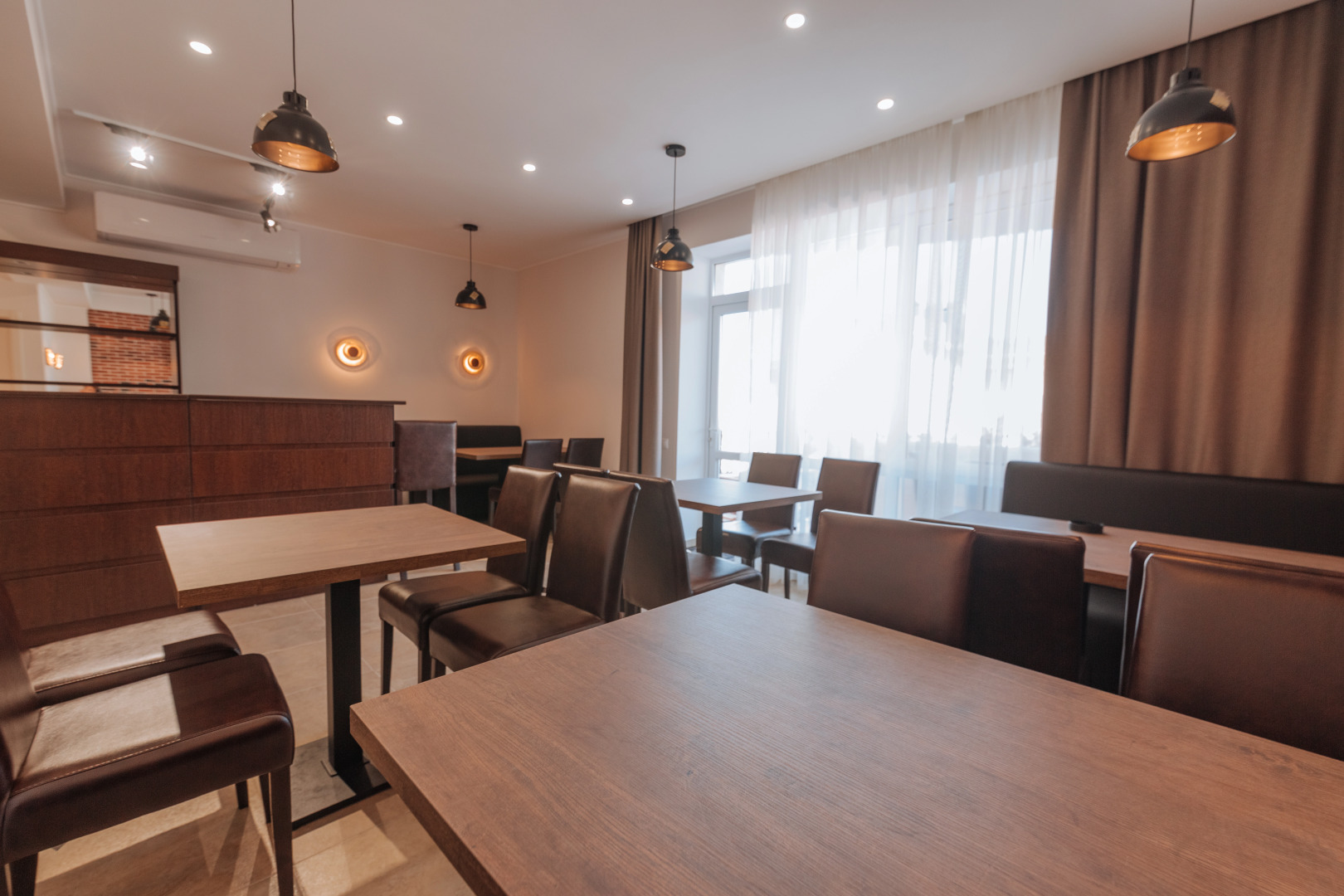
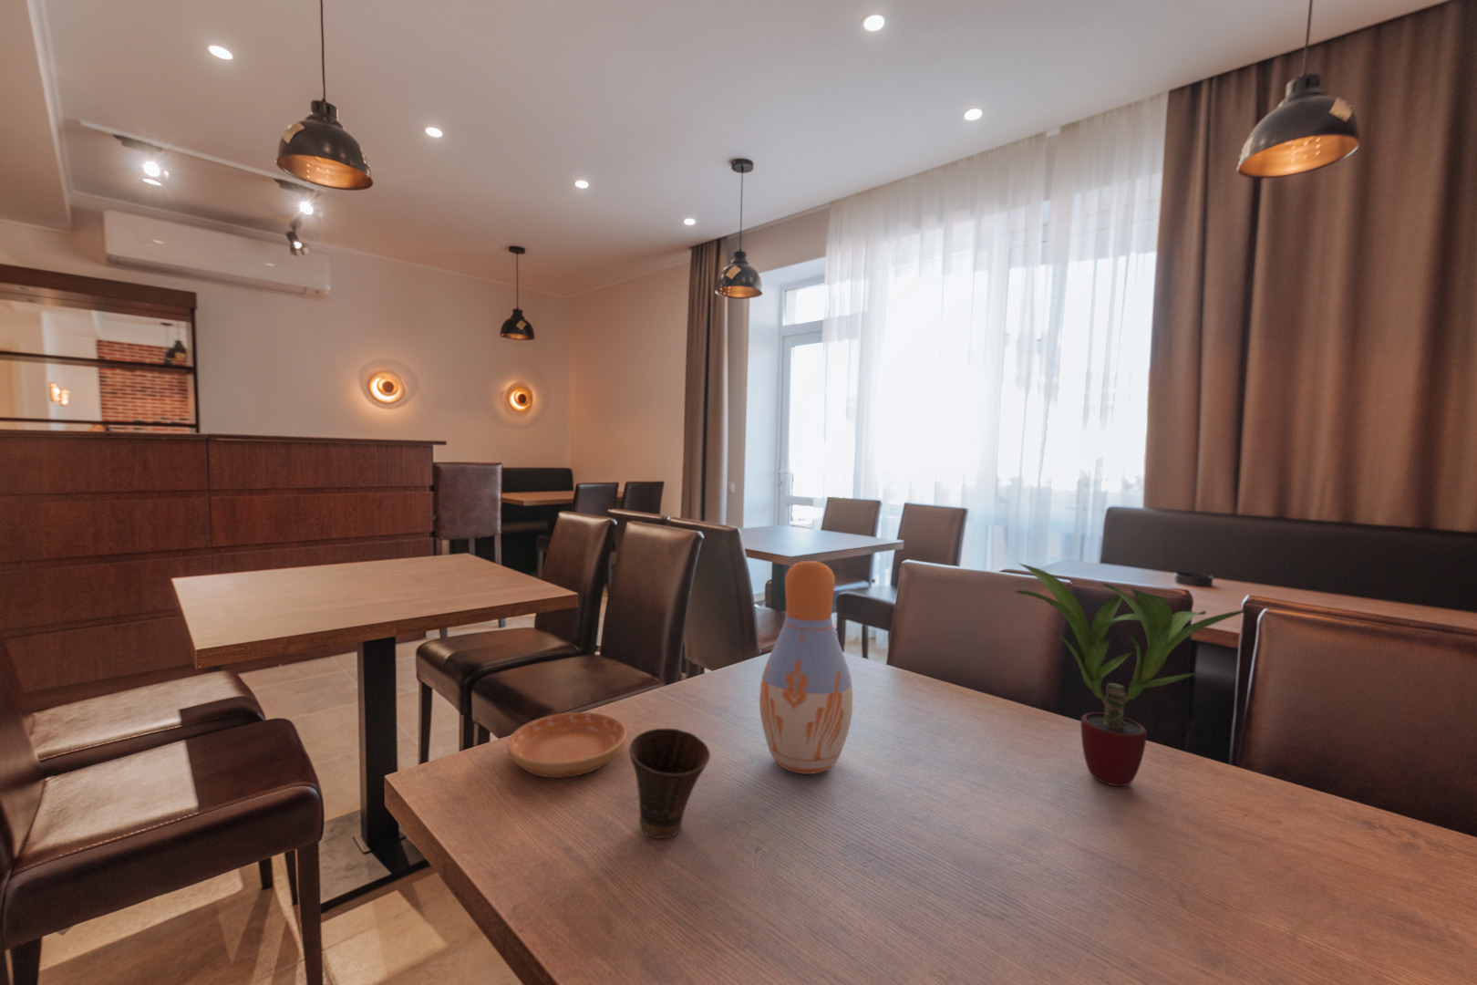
+ potted plant (1101, 672)
+ cup (668, 788)
+ vase (807, 663)
+ saucer (568, 744)
